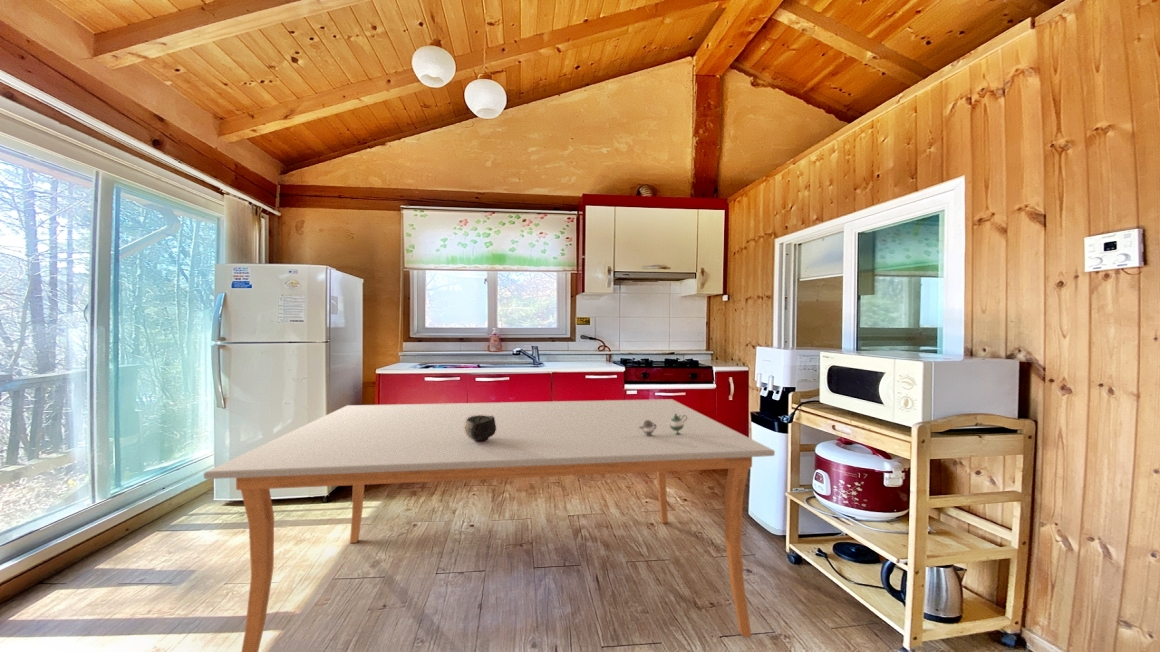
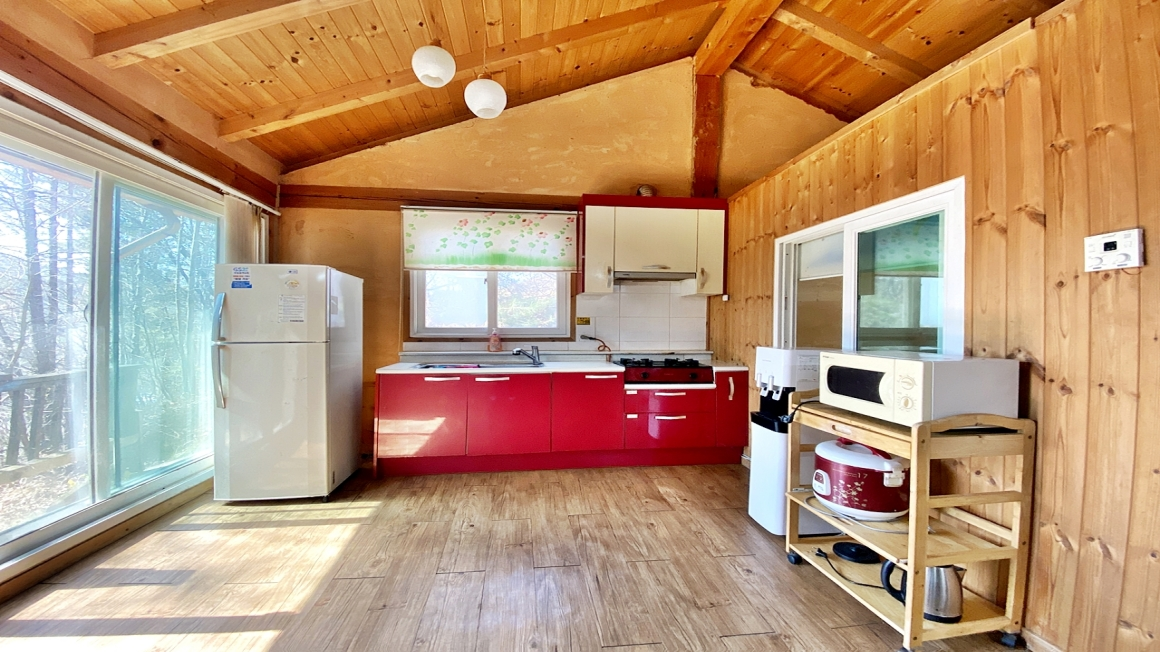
- teapot (668, 422)
- ceramic bowl (480, 428)
- dining table (517, 477)
